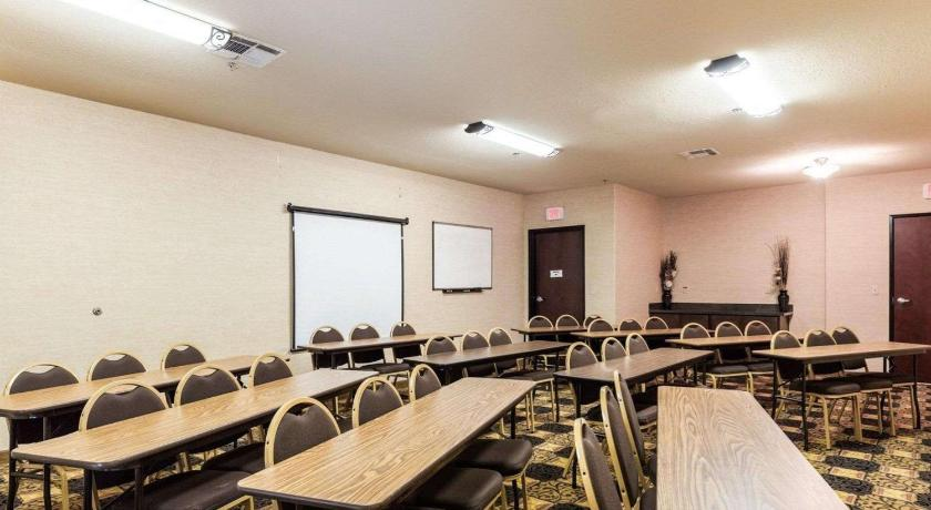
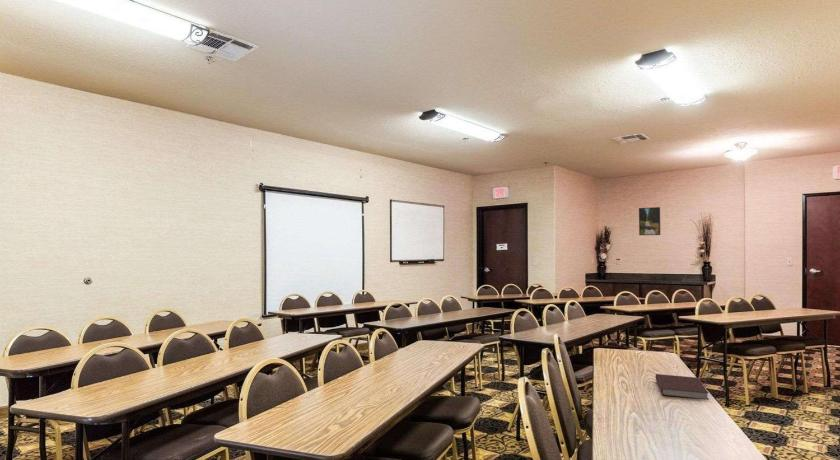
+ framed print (649, 221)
+ notebook (680, 386)
